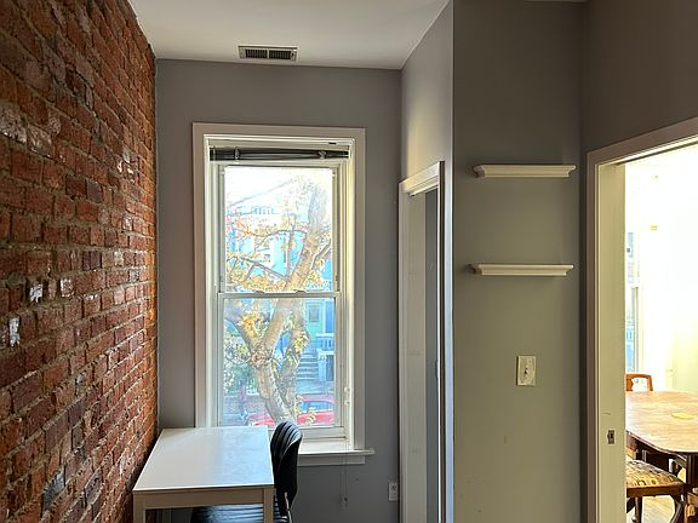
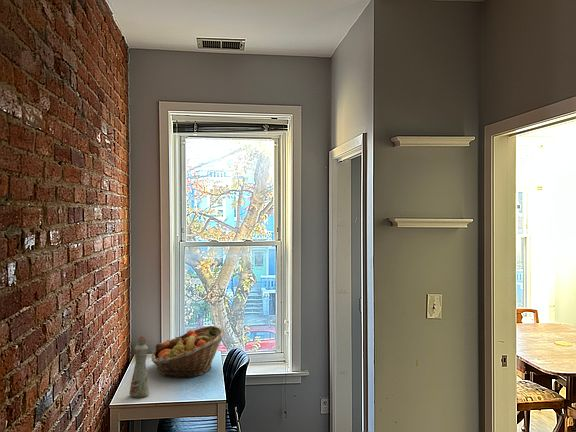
+ fruit basket (188, 350)
+ bottle (139, 365)
